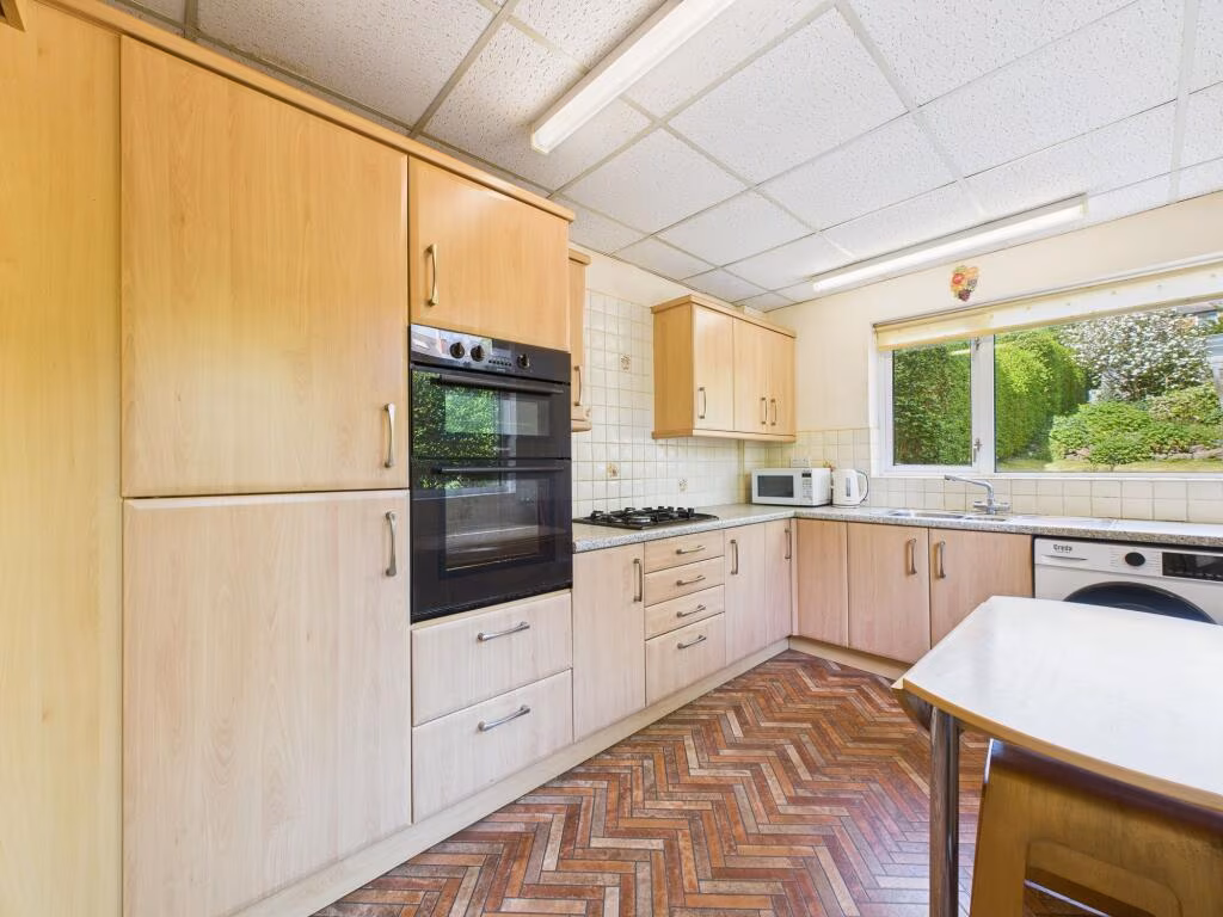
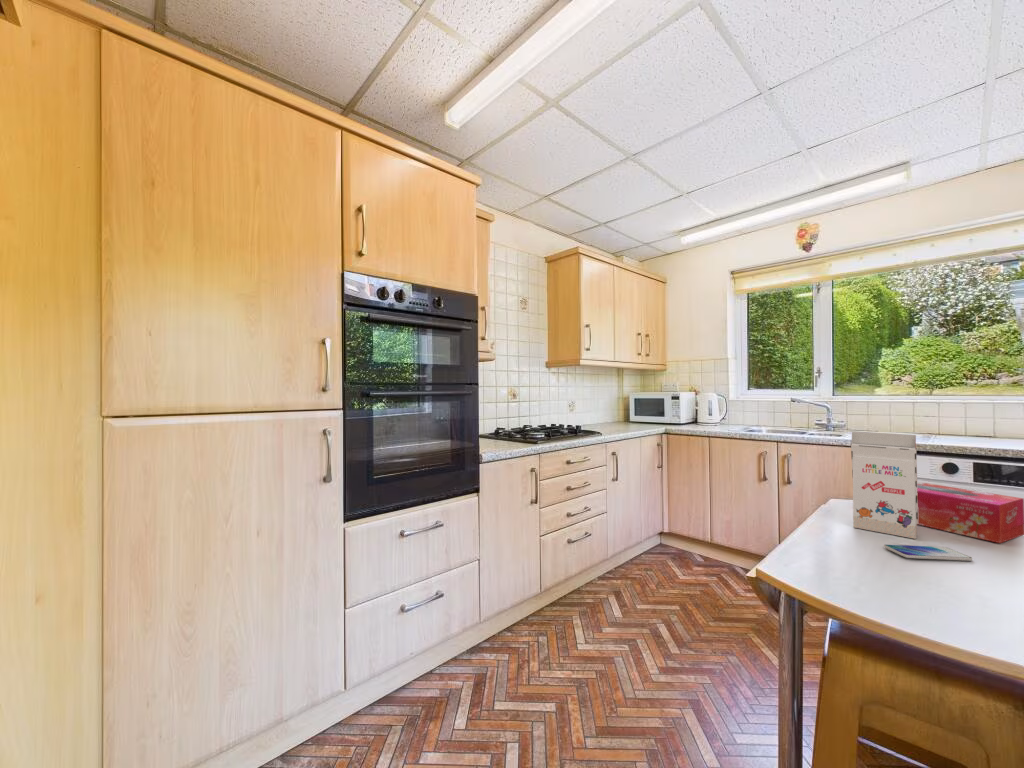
+ smartphone (926, 552)
+ gift box (883, 481)
+ tissue box (939, 506)
